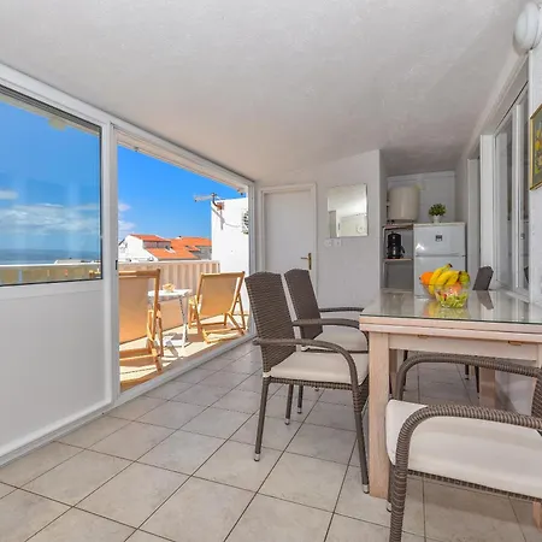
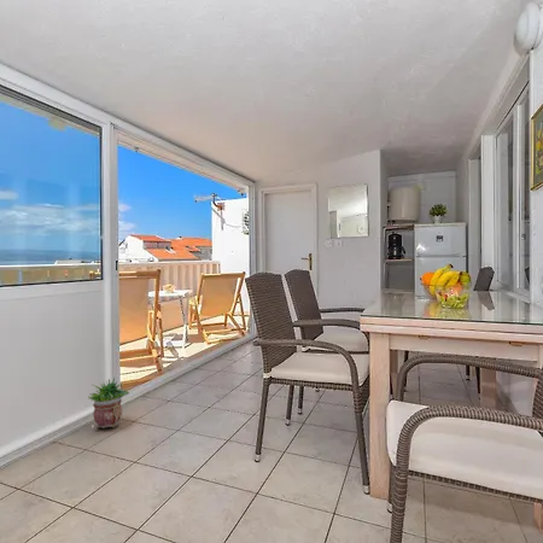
+ potted plant (106, 402)
